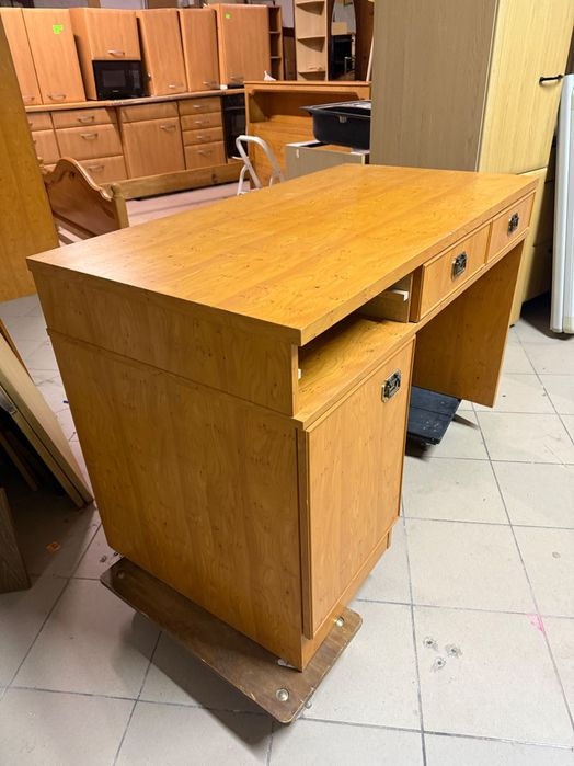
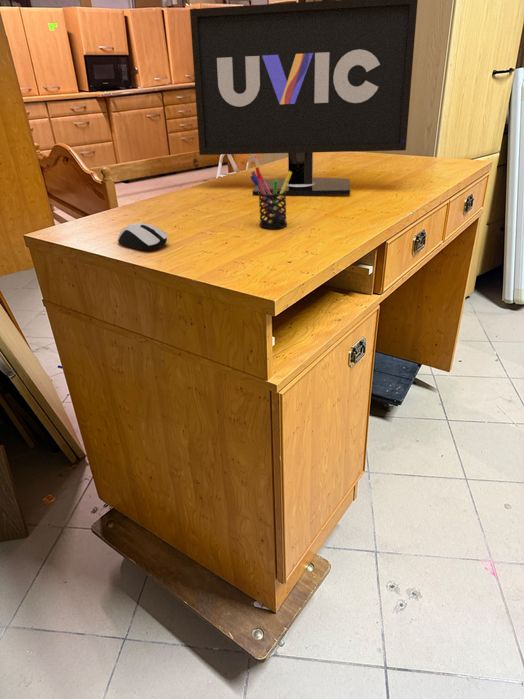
+ monitor (300, 102)
+ computer mouse (140, 234)
+ pen holder (271, 197)
